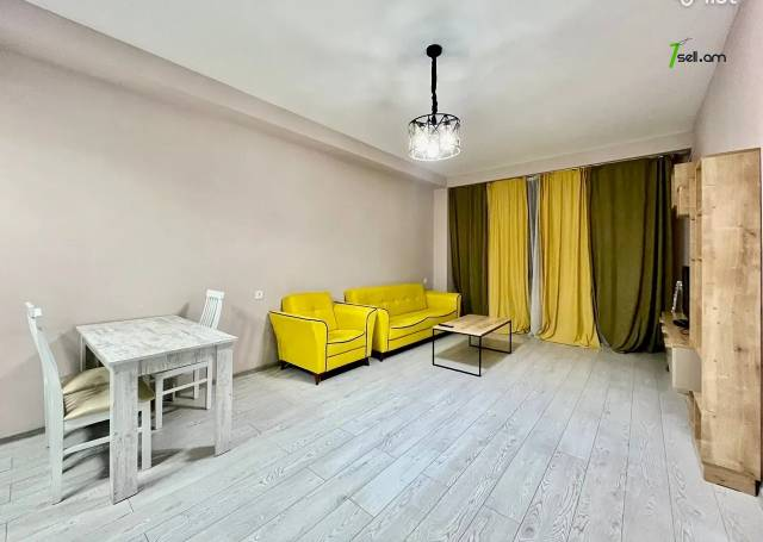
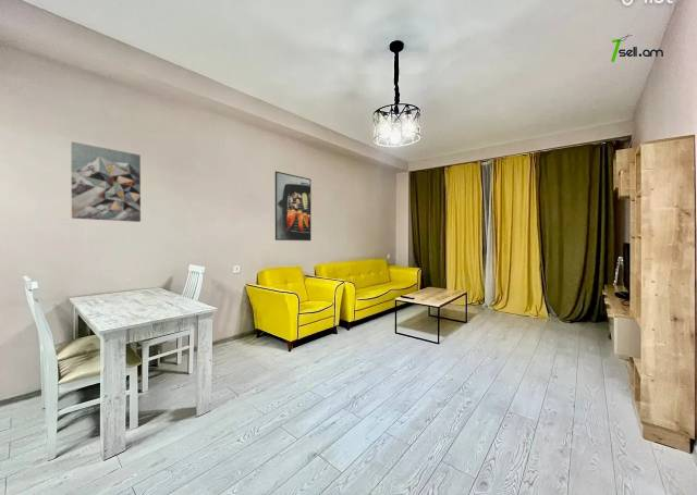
+ wall art (108, 184)
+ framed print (293, 208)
